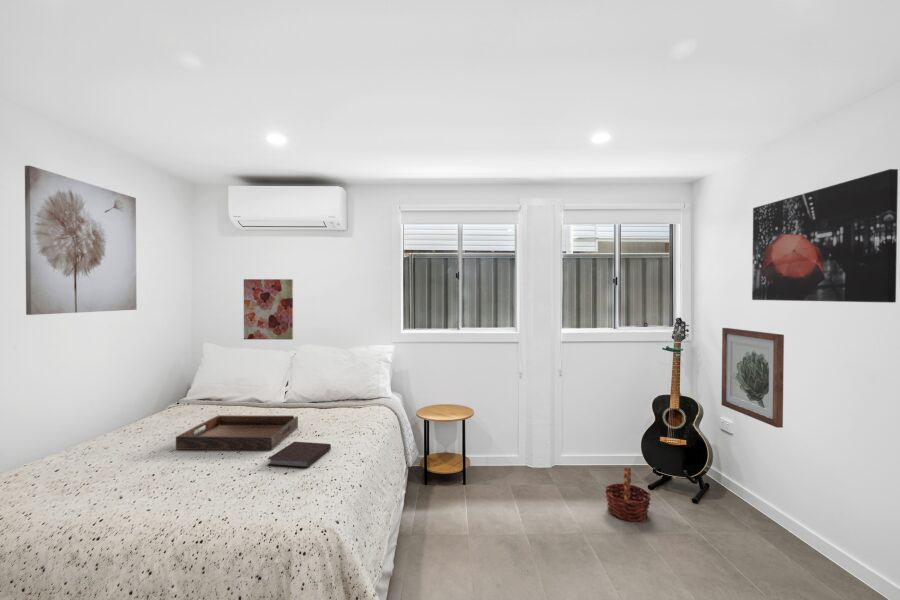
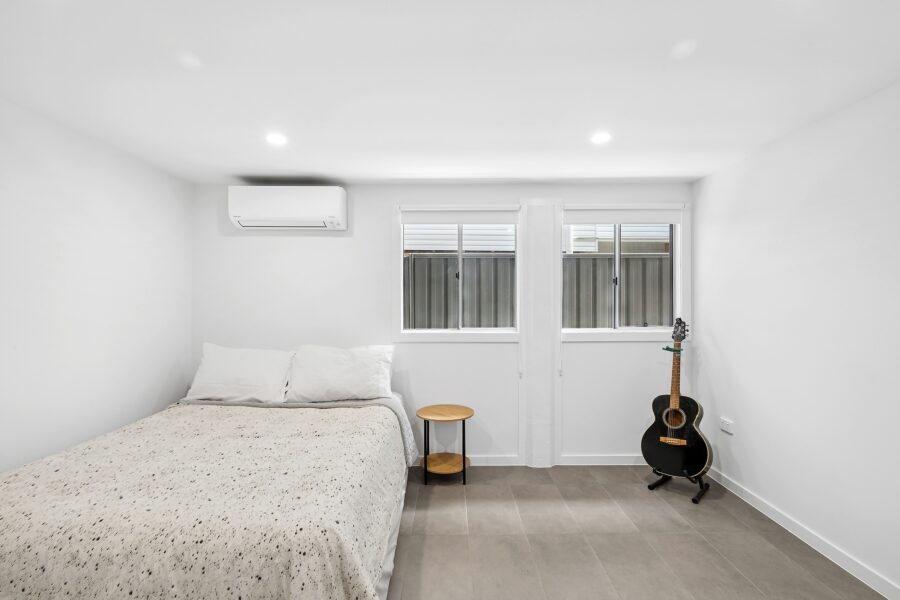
- wall art (88, 248)
- wall art (811, 246)
- wall art (268, 309)
- wall art (749, 373)
- serving tray (242, 431)
- basket (627, 490)
- notebook (300, 454)
